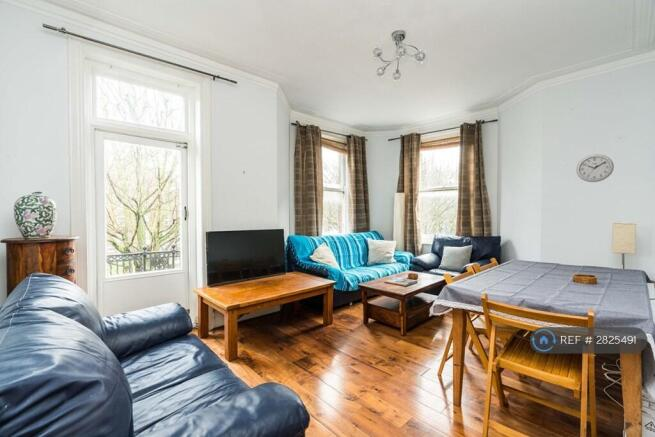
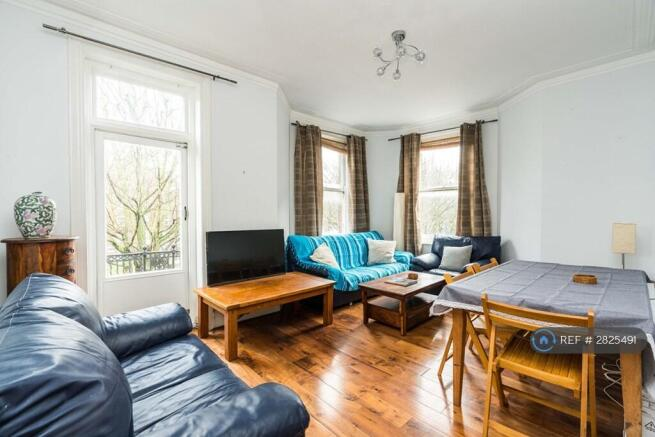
- wall clock (594, 168)
